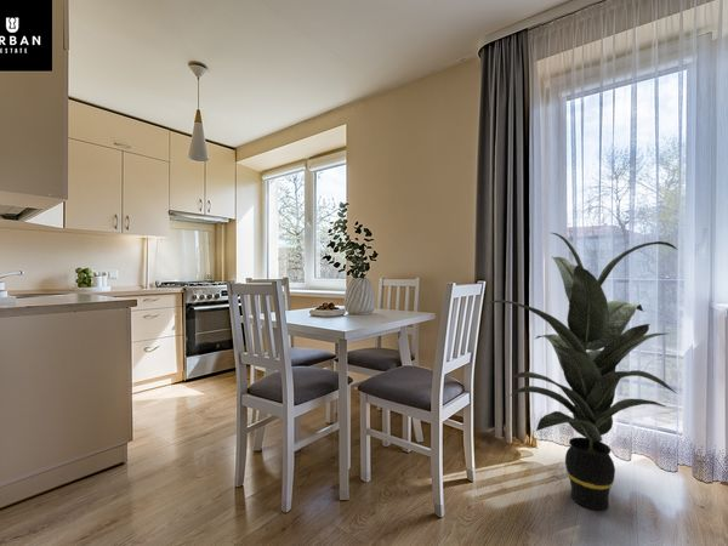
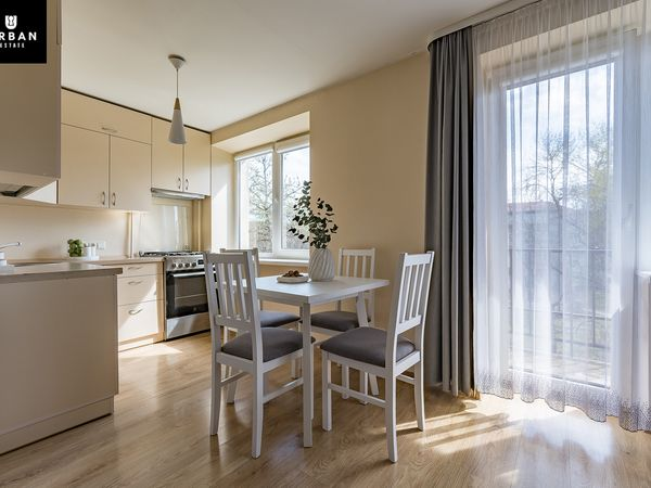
- indoor plant (580, 362)
